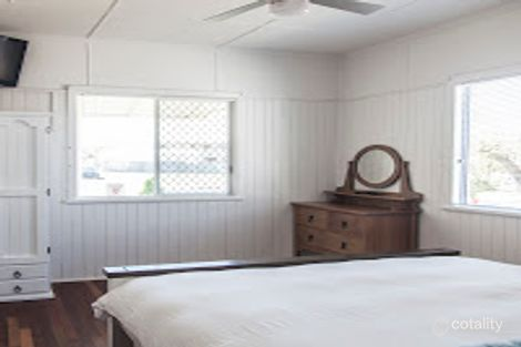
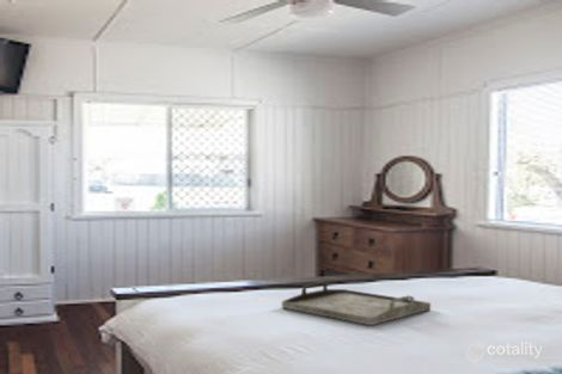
+ serving tray (355, 299)
